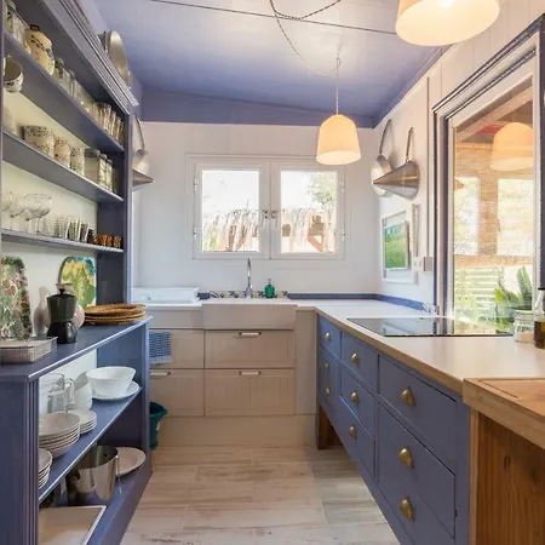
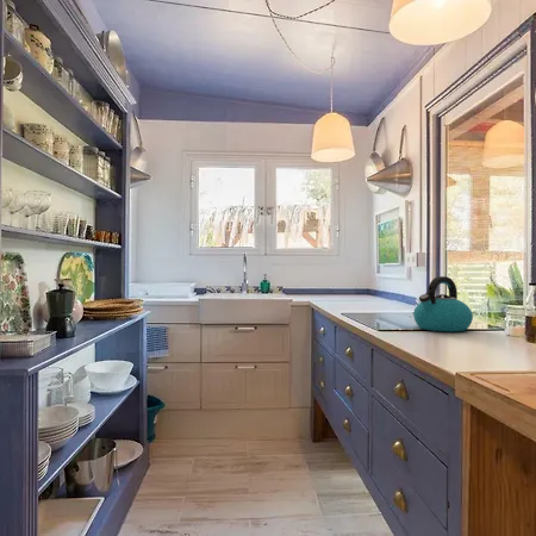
+ kettle (440, 303)
